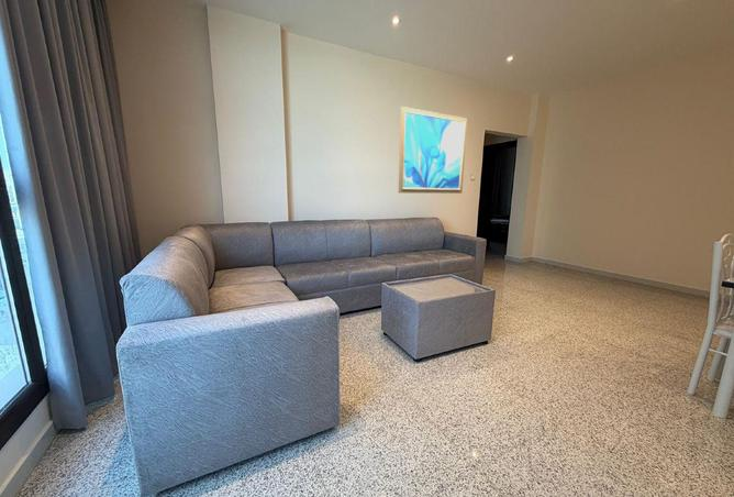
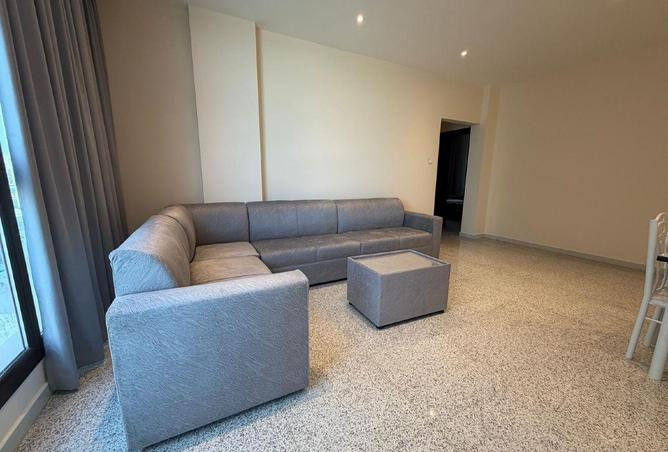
- wall art (434, 154)
